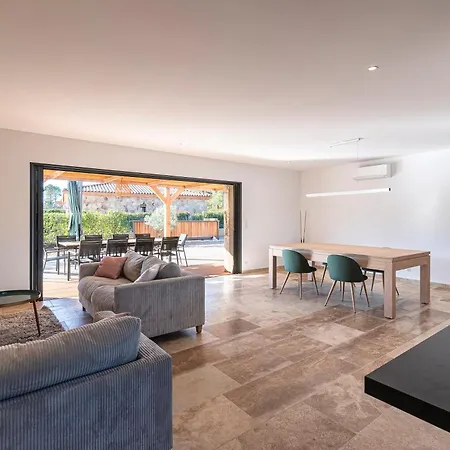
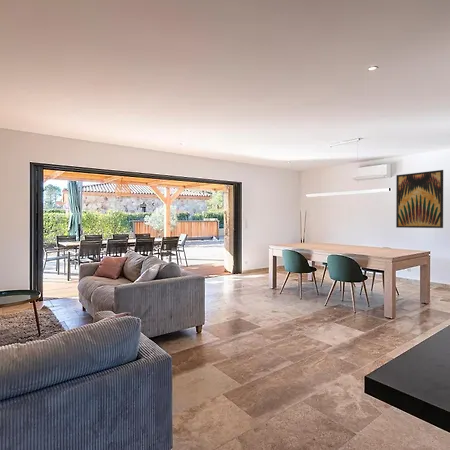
+ wall art (418, 200)
